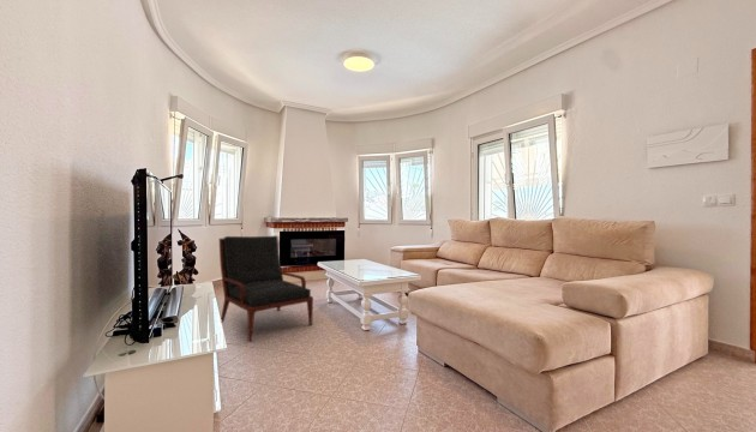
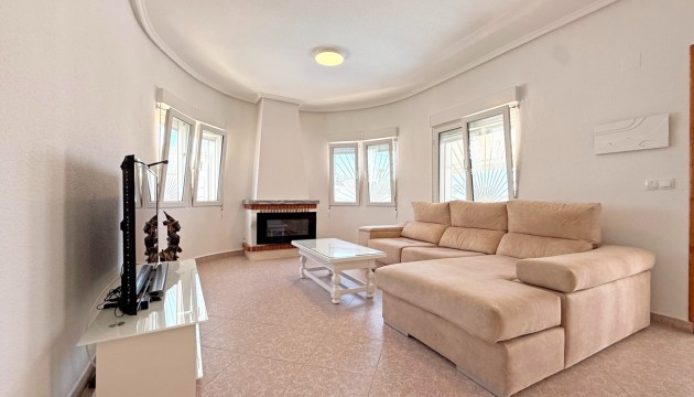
- armchair (264, 280)
